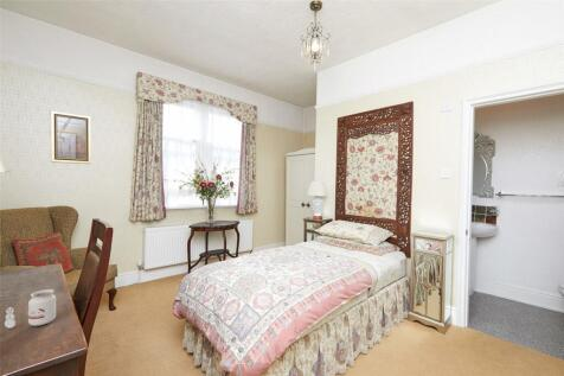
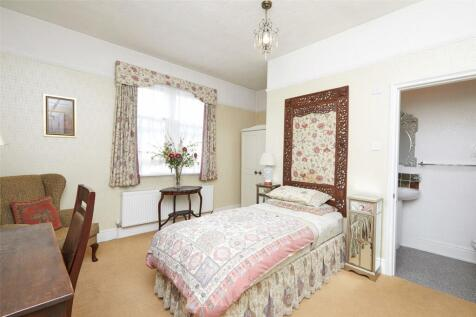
- candle (31, 310)
